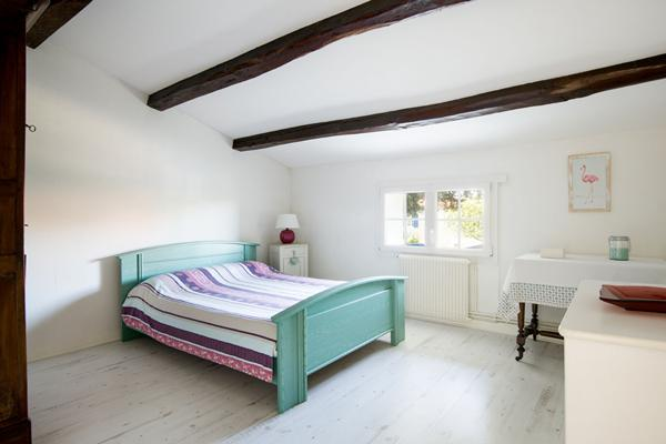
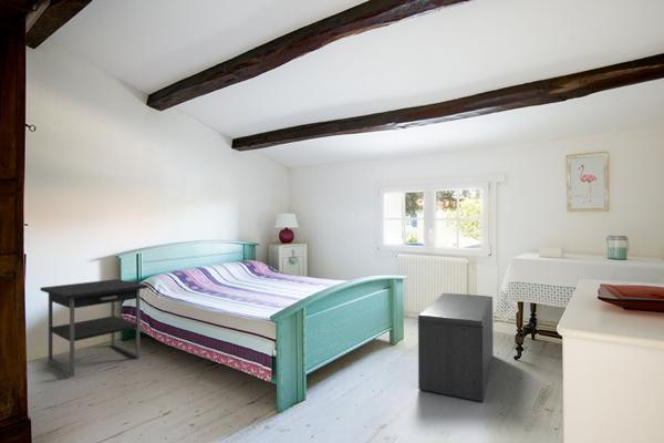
+ nightstand (94, 322)
+ bench (459, 337)
